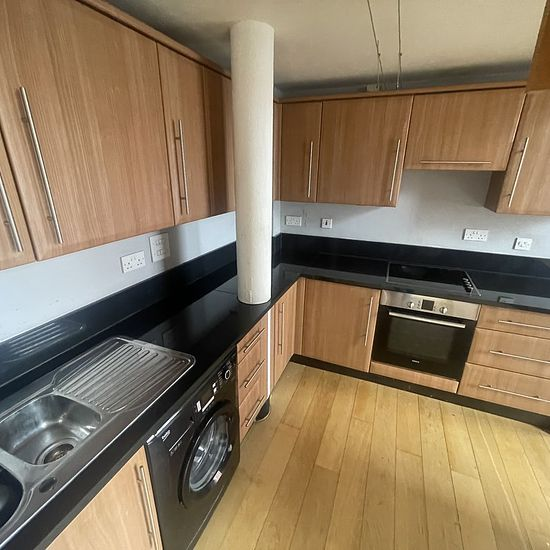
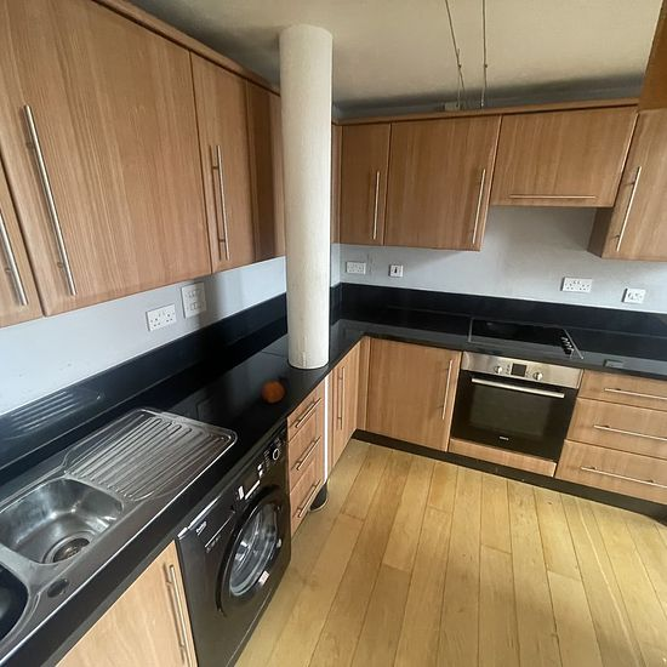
+ fruit (273, 390)
